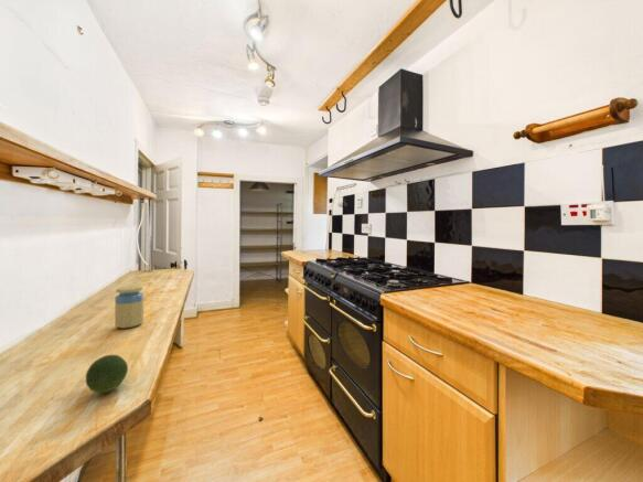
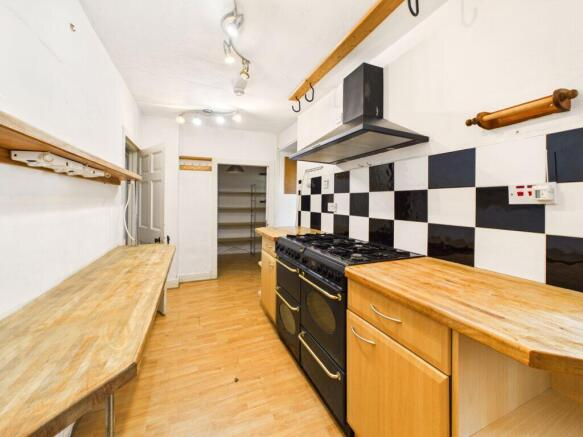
- jar (129, 307)
- fruit (107, 373)
